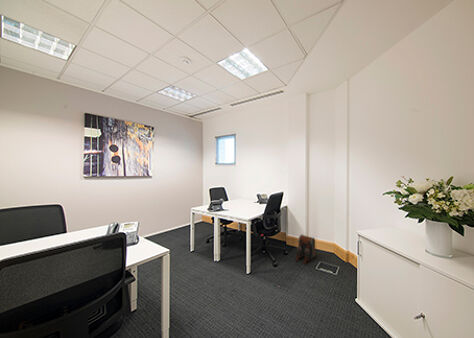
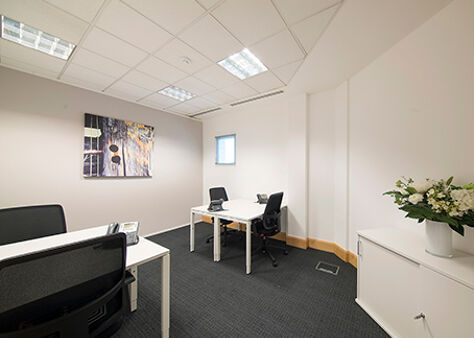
- backpack (305, 247)
